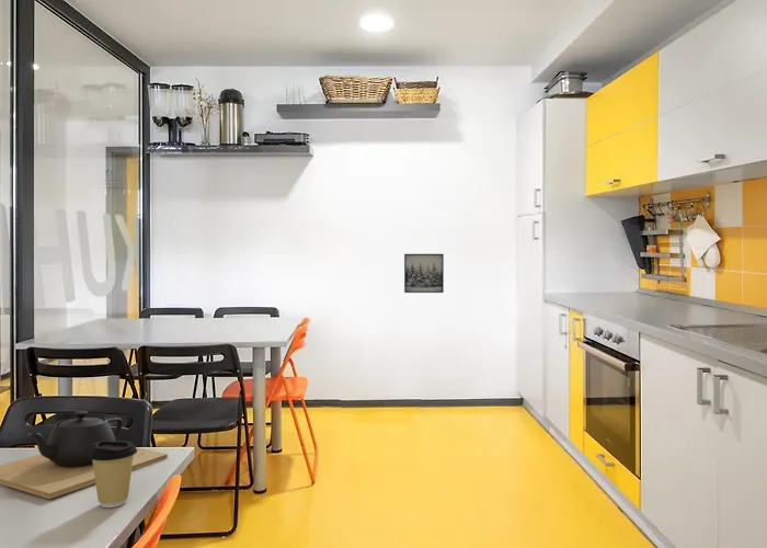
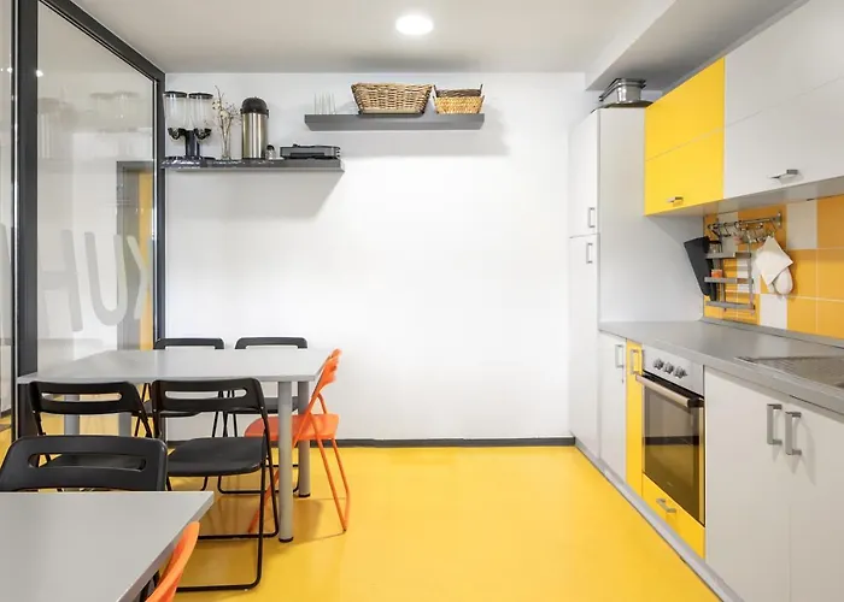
- wall art (423, 273)
- coffee cup (113, 472)
- teapot (76, 439)
